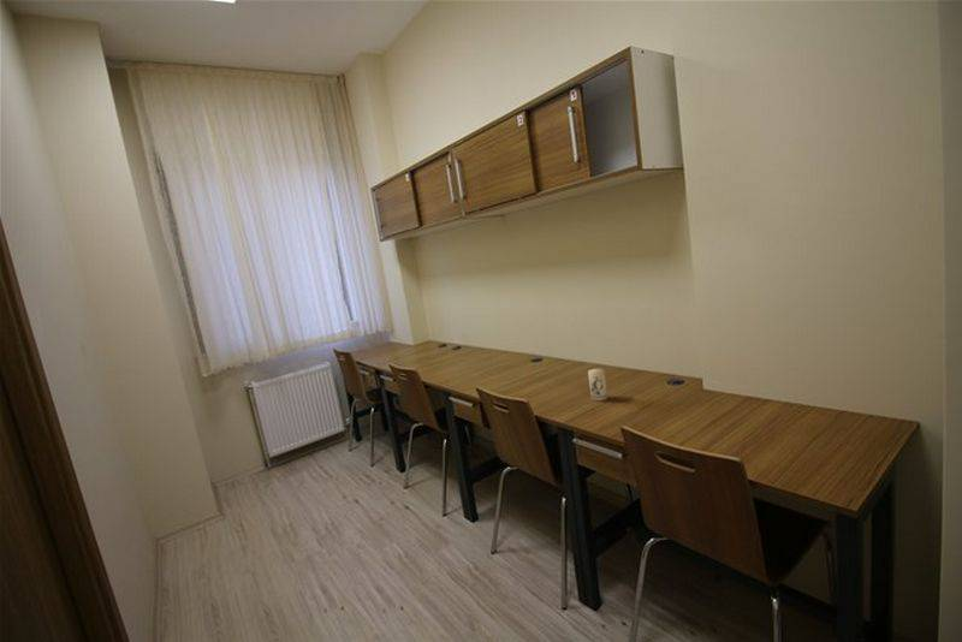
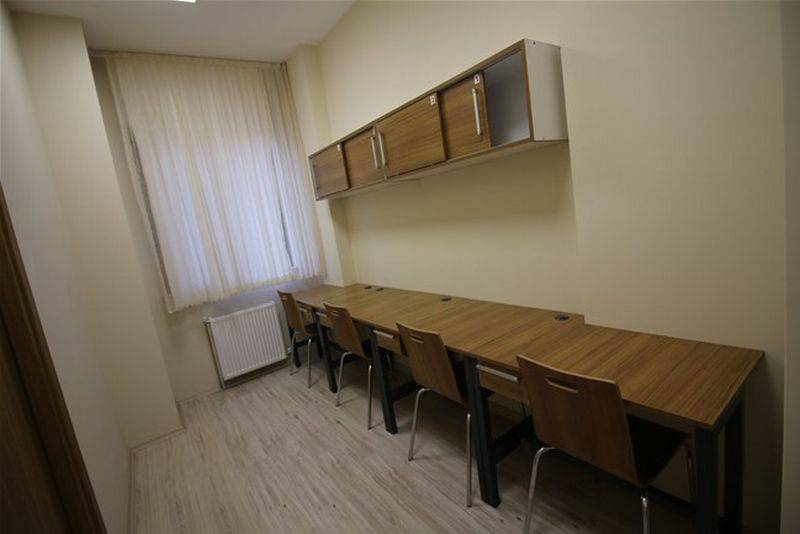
- candle (598, 384)
